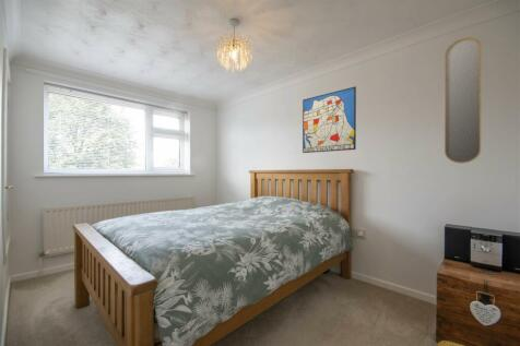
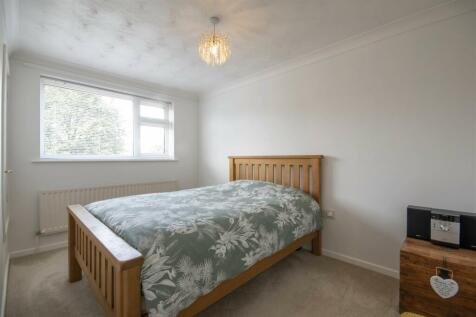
- home mirror (462, 100)
- wall art (327, 122)
